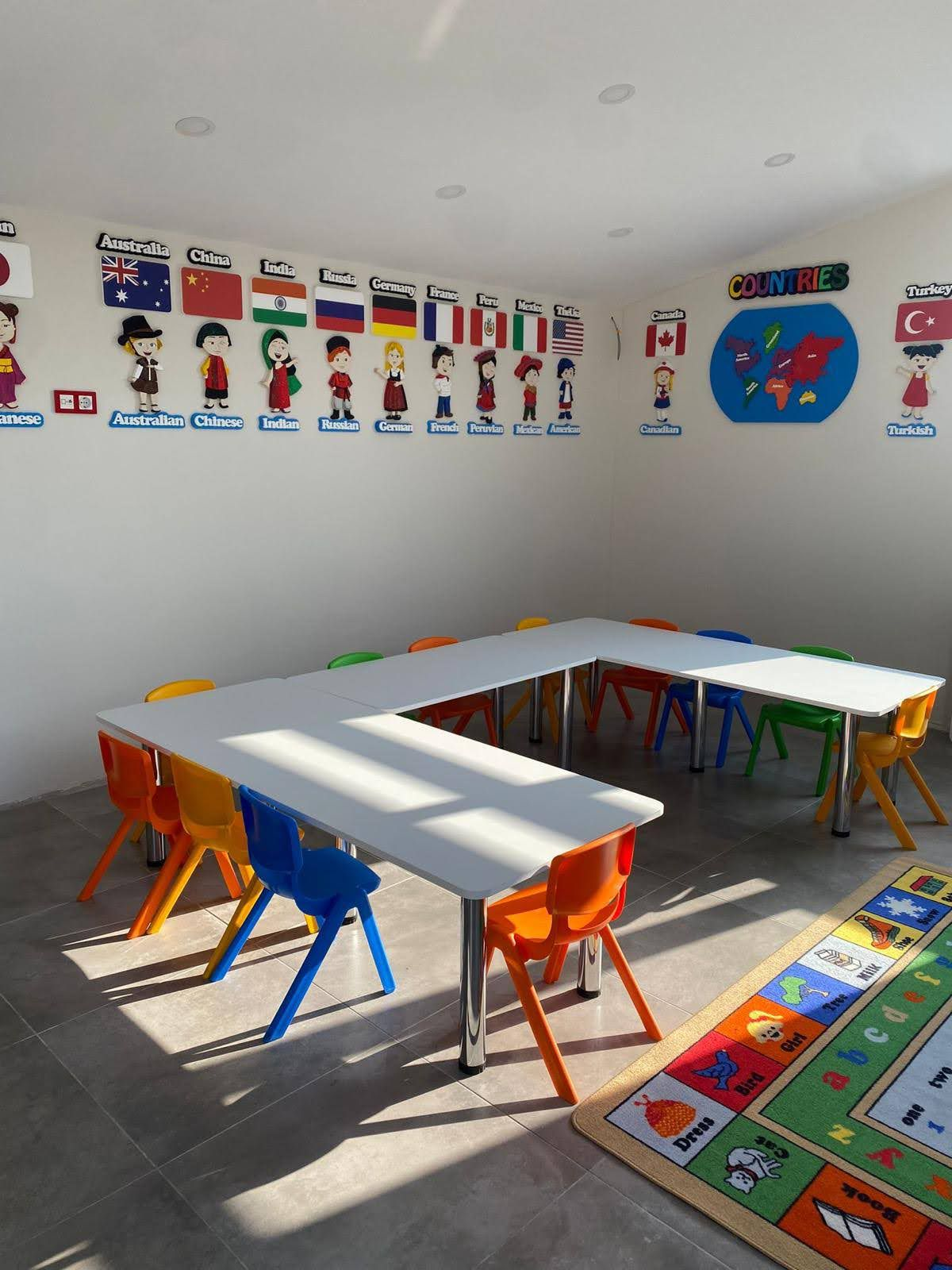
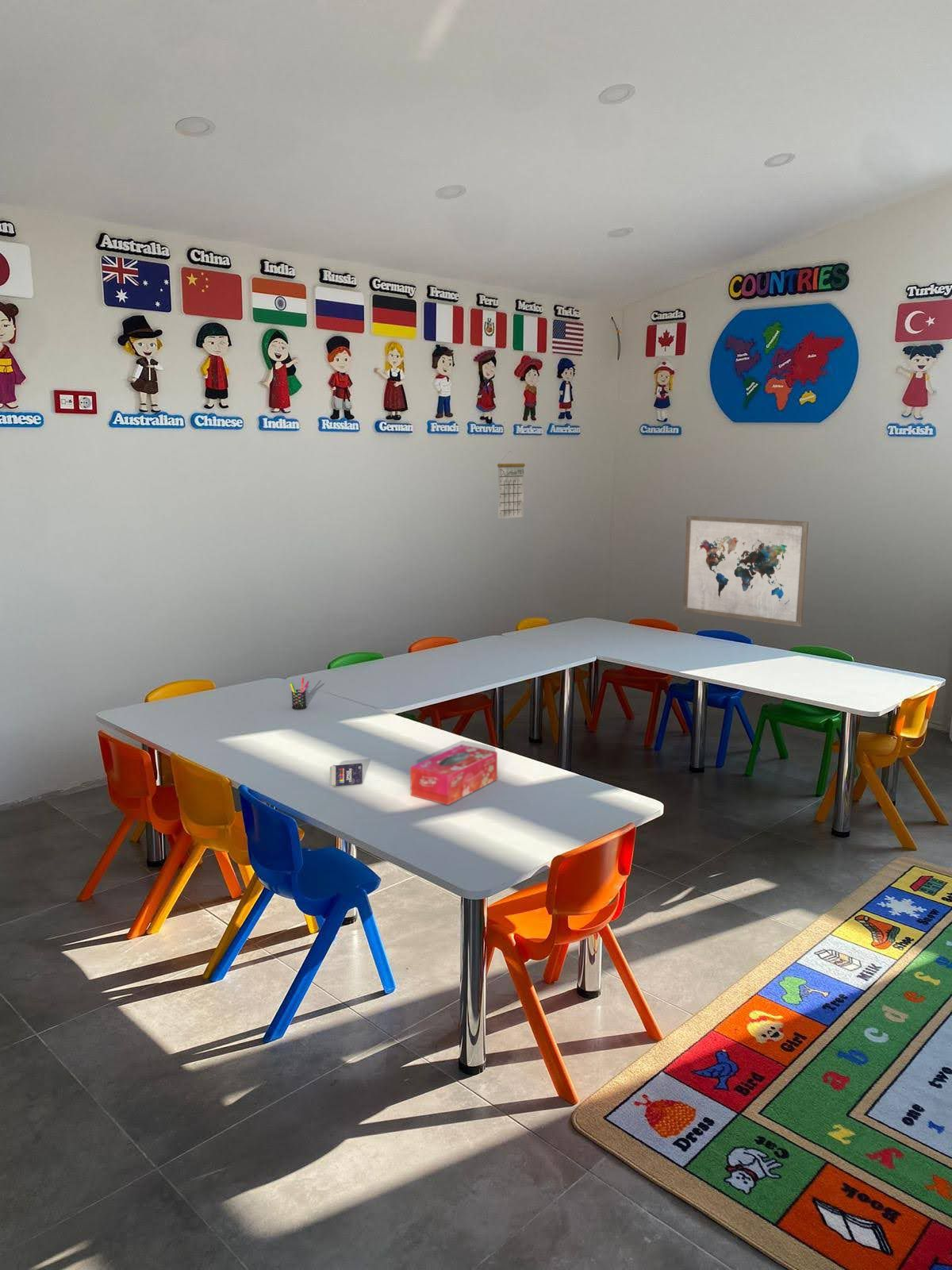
+ tissue box (455, 773)
+ calendar (511, 484)
+ pen holder (298, 693)
+ crayon box (346, 774)
+ wall art (742, 568)
